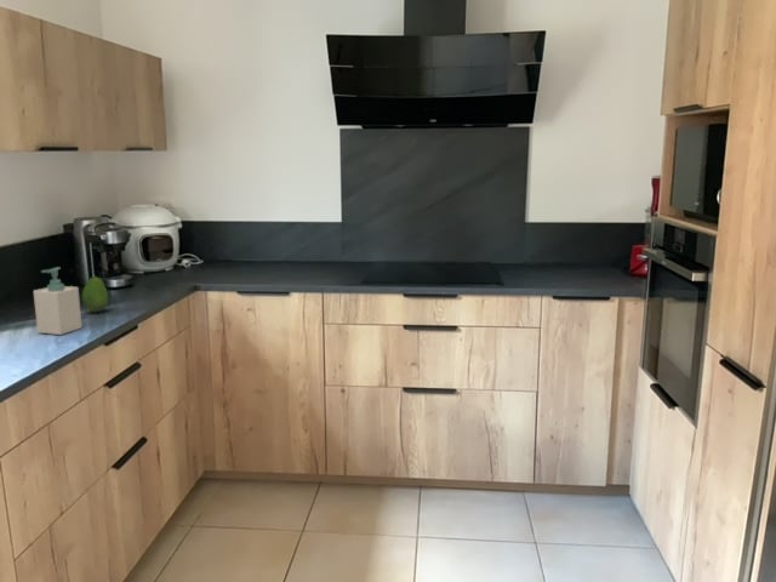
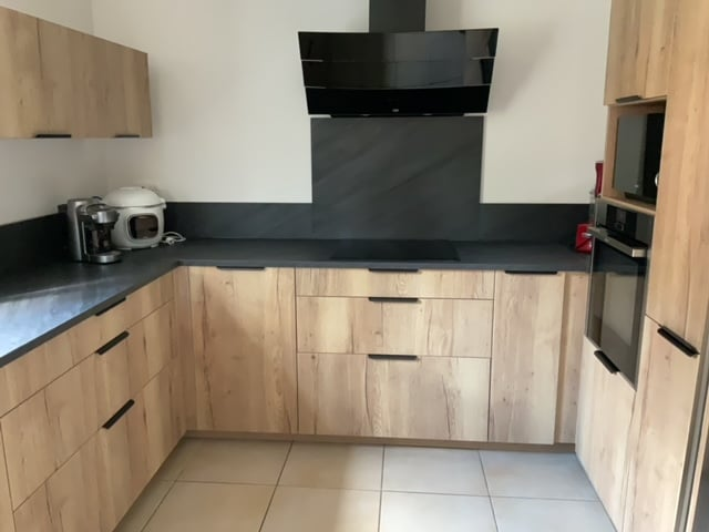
- fruit (95, 293)
- soap bottle (56, 299)
